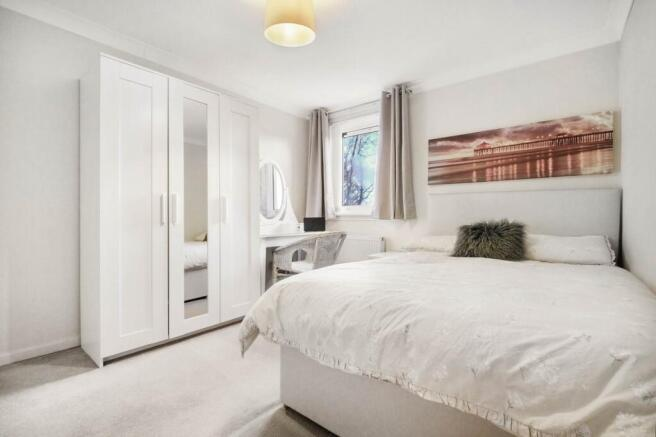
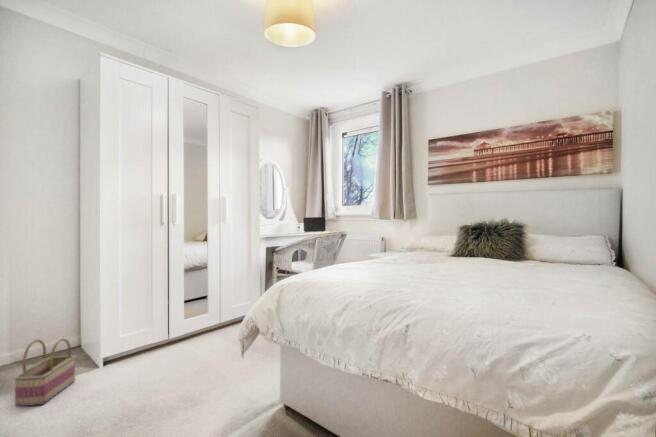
+ basket (47, 366)
